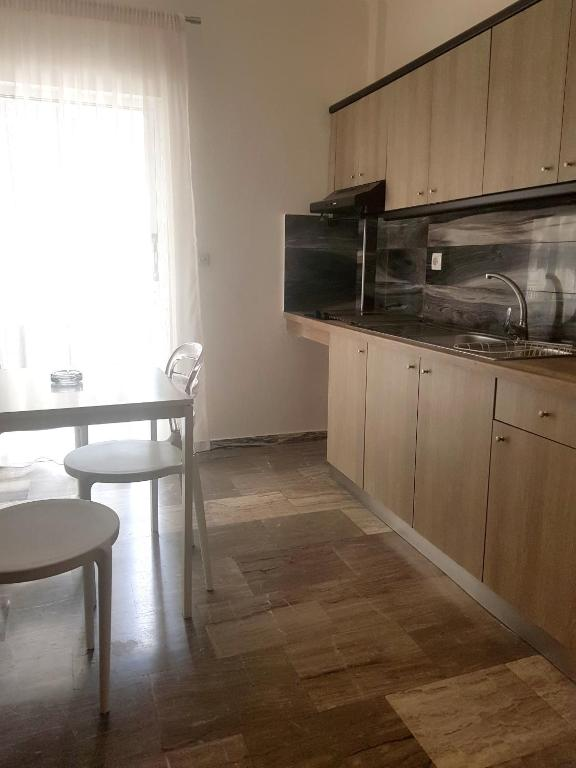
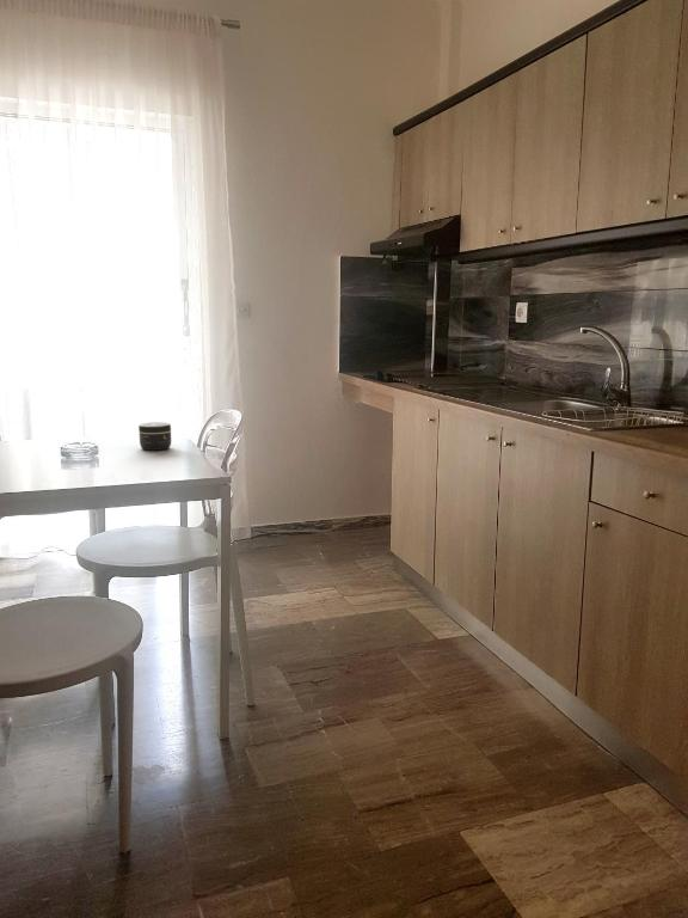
+ jar (154, 435)
